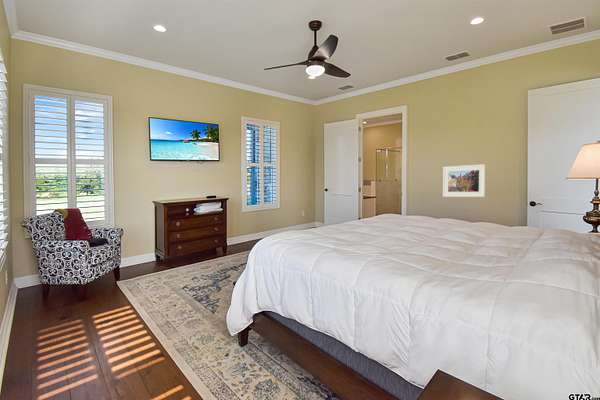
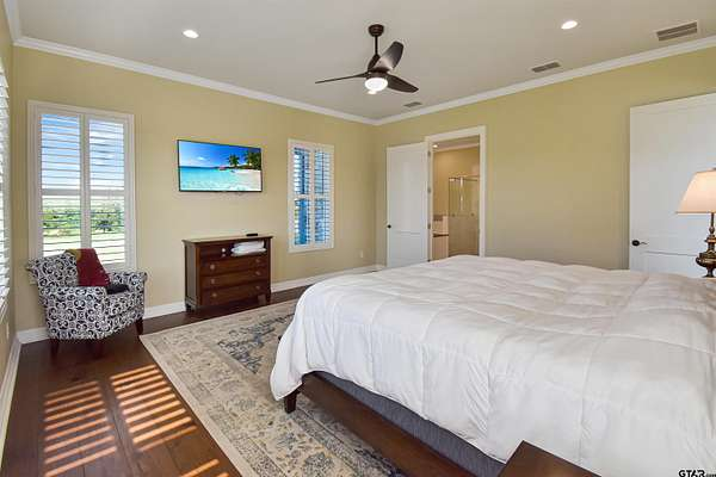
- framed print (463, 181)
